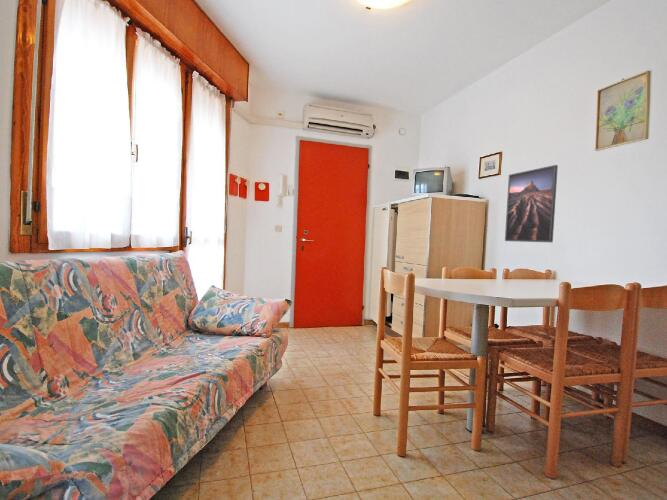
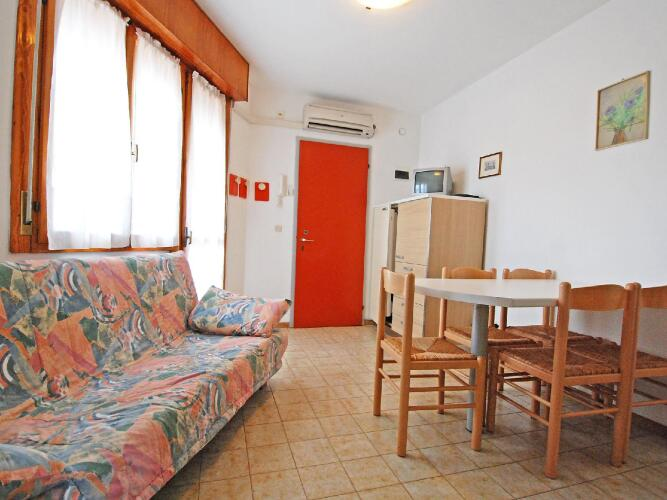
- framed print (529, 206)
